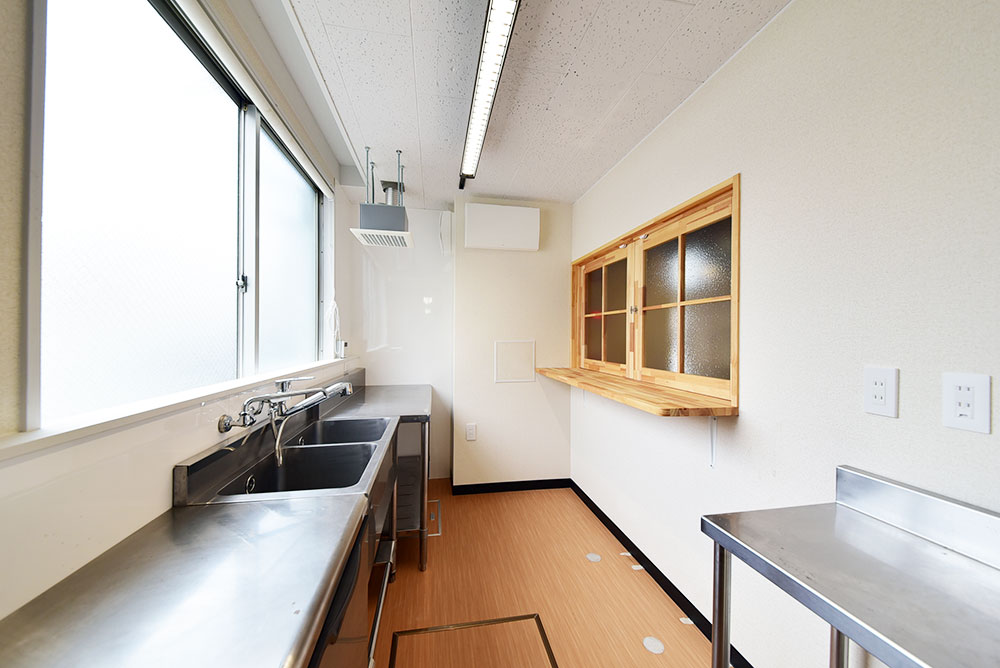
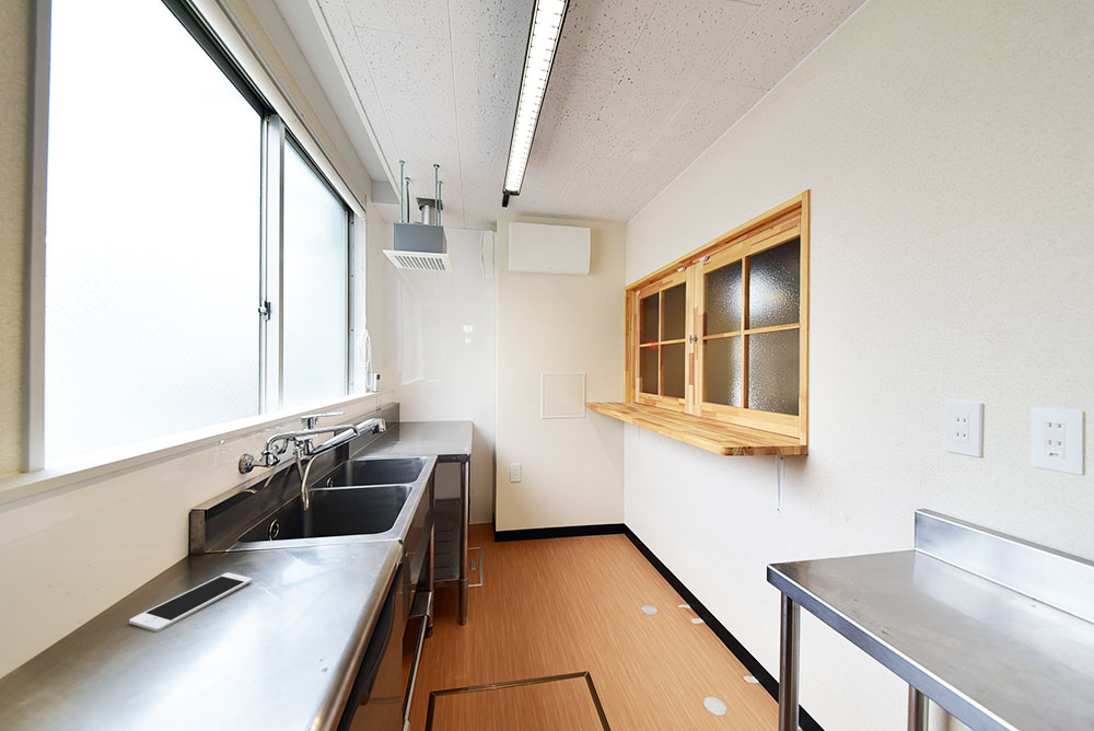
+ cell phone (196, 599)
